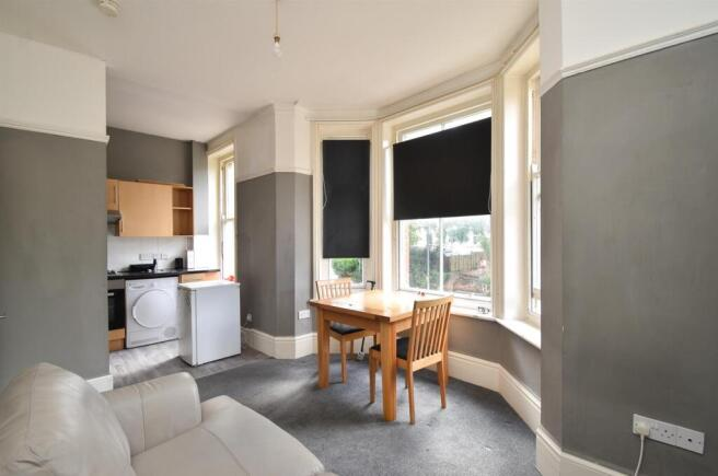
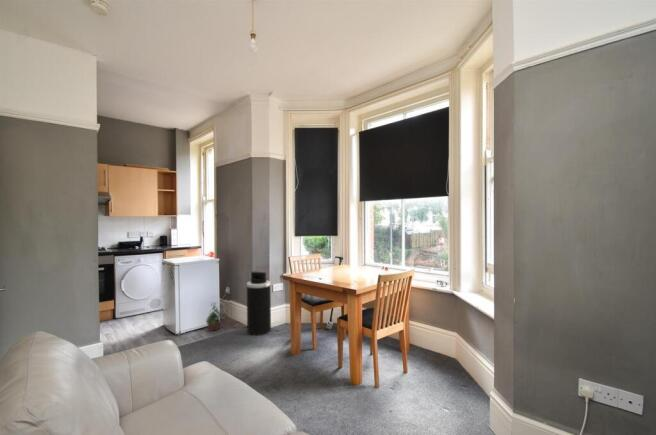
+ trash can (258, 301)
+ potted plant (214, 314)
